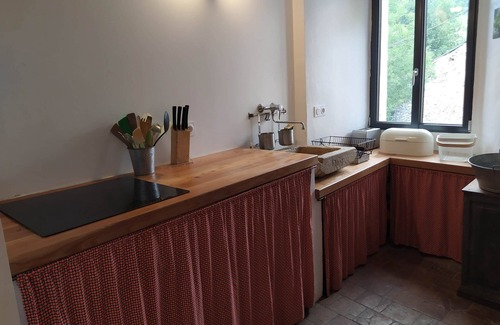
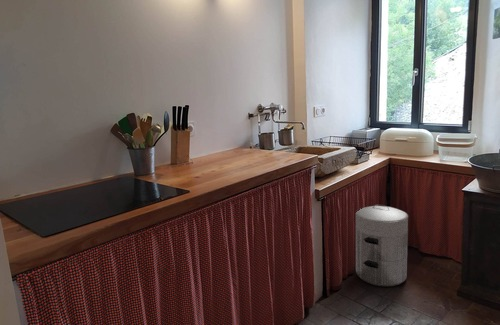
+ waste bin (380, 240)
